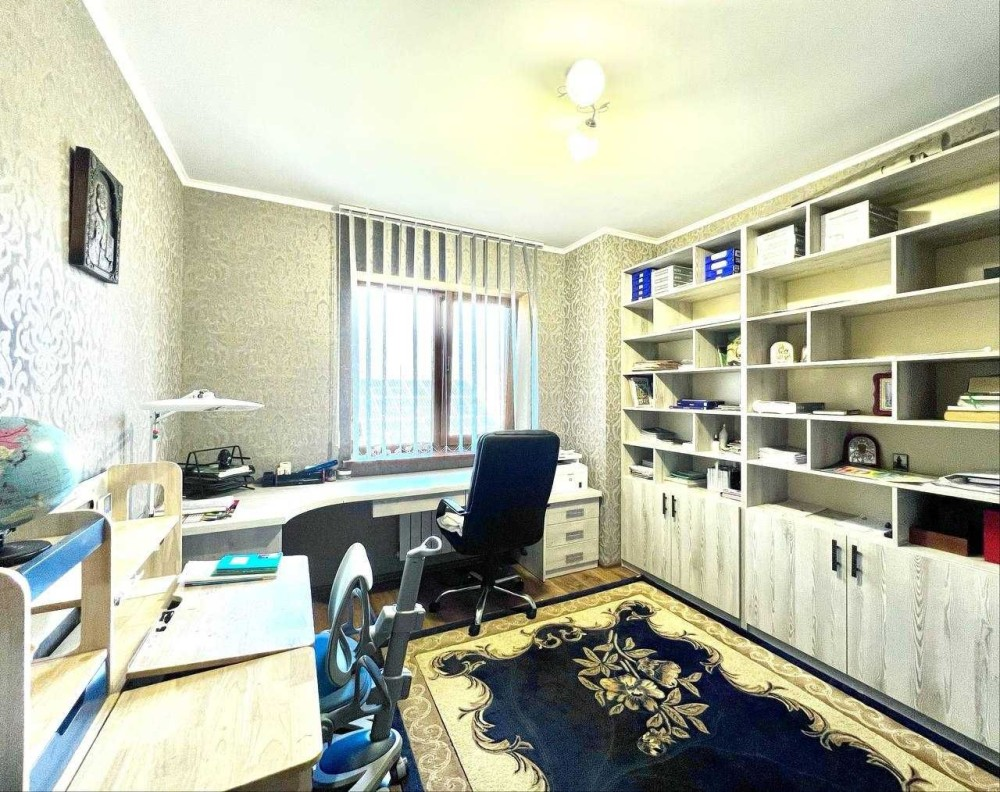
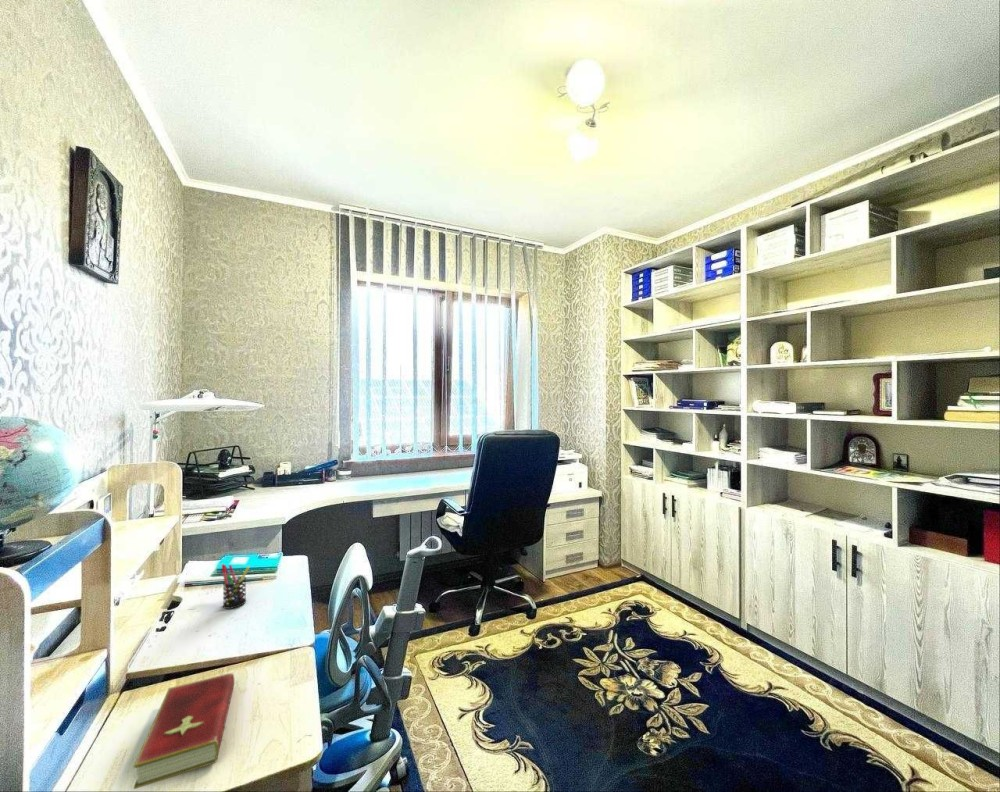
+ hardcover book (191, 721)
+ pen holder (232, 584)
